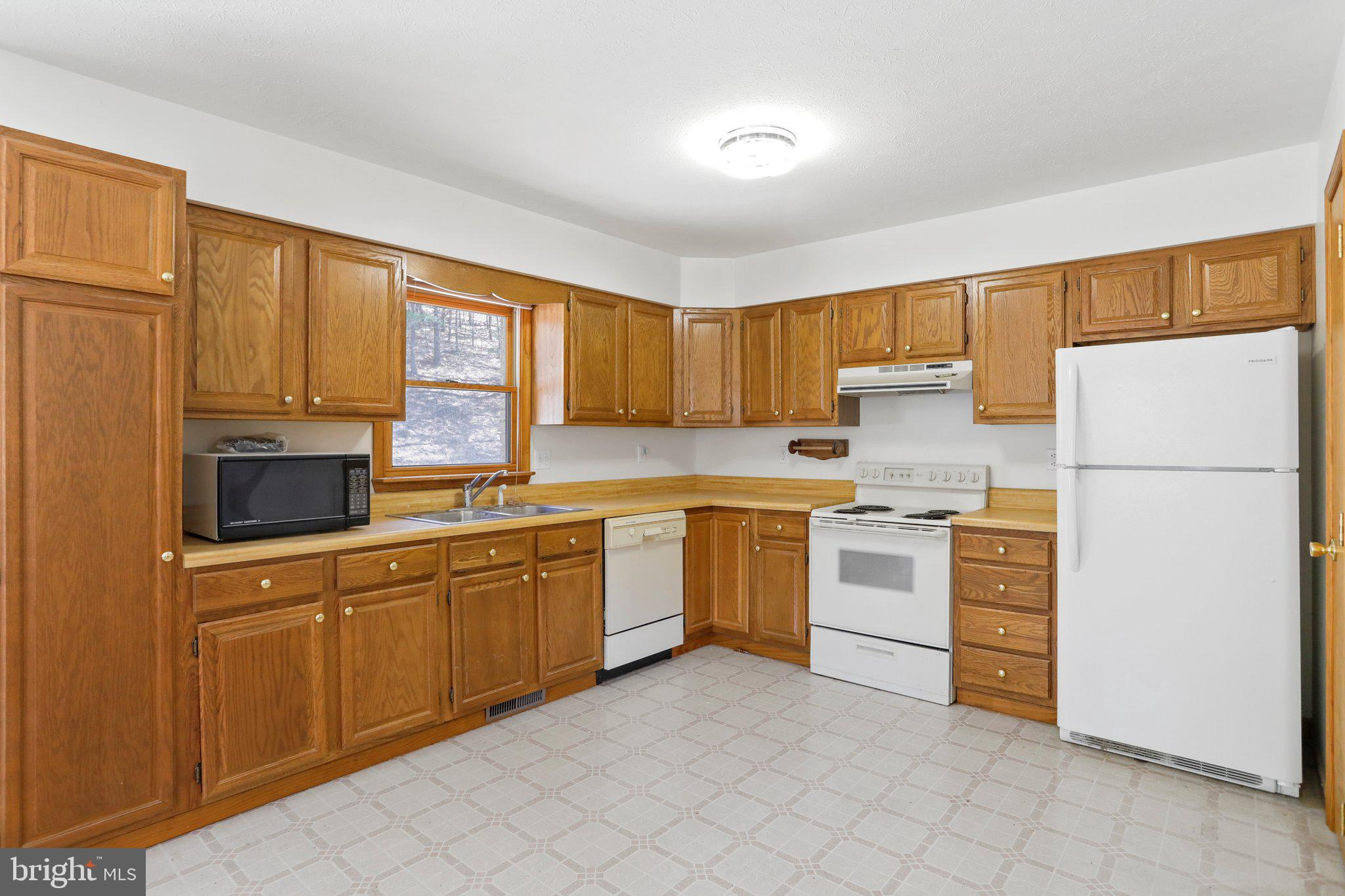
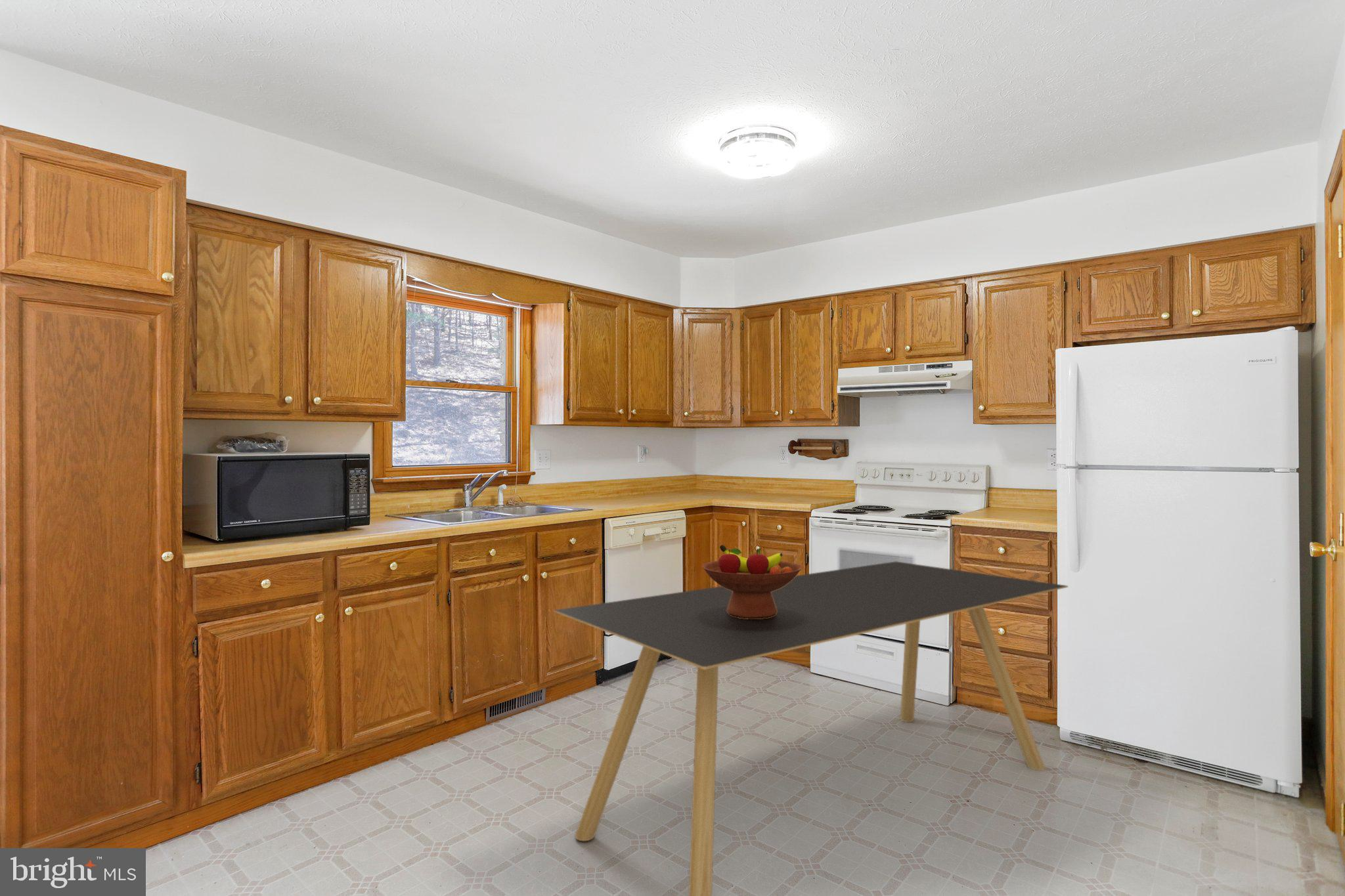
+ dining table (818, 643)
+ fruit bowl (751, 580)
